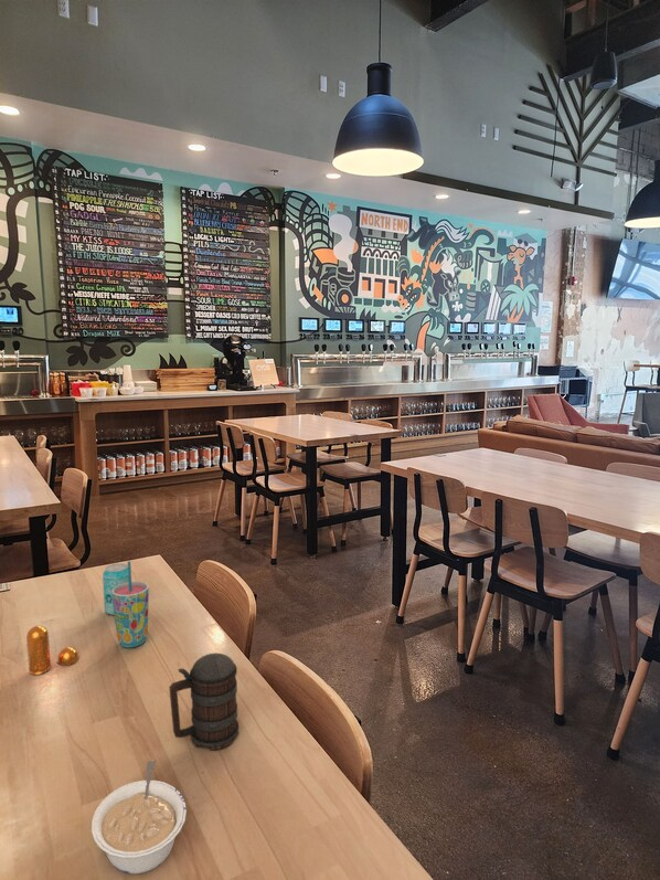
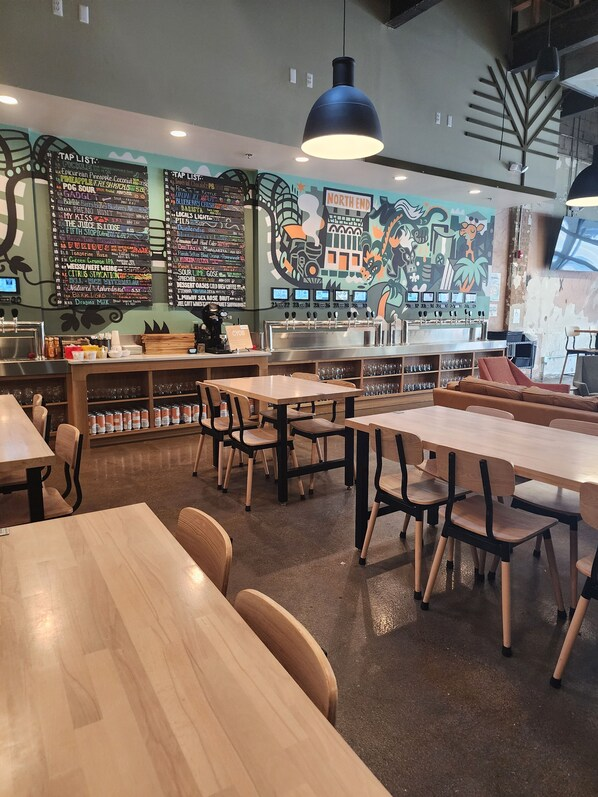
- beverage can (116, 585)
- beer mug (204, 698)
- cup (130, 602)
- legume (138, 825)
- pepper shaker (49, 645)
